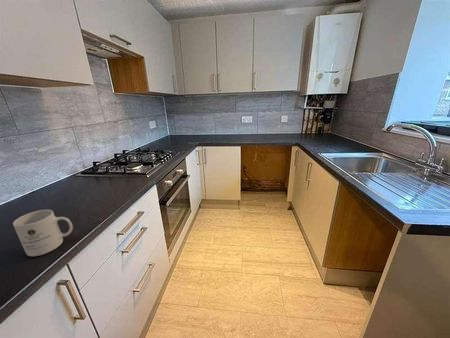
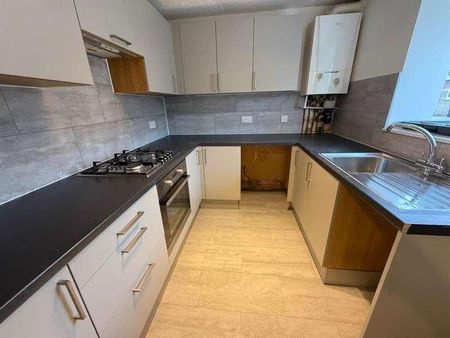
- mug (47, 230)
